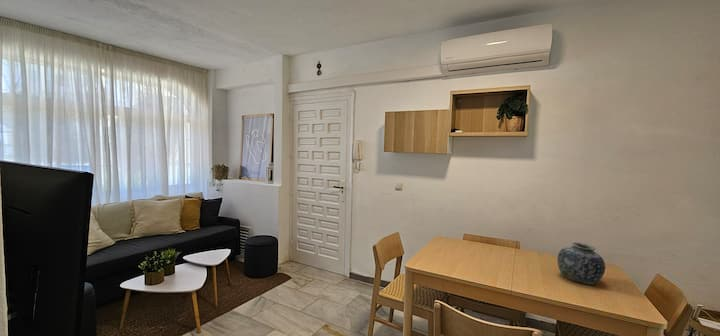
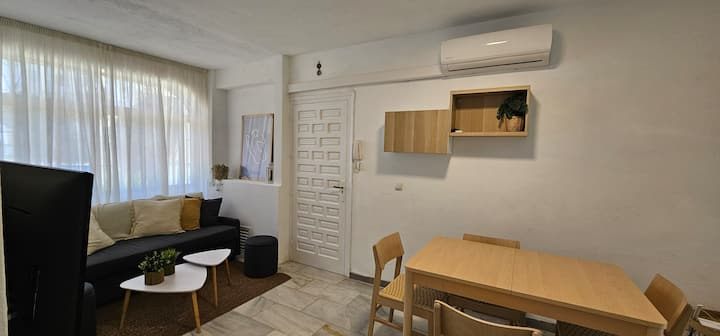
- vase (580, 261)
